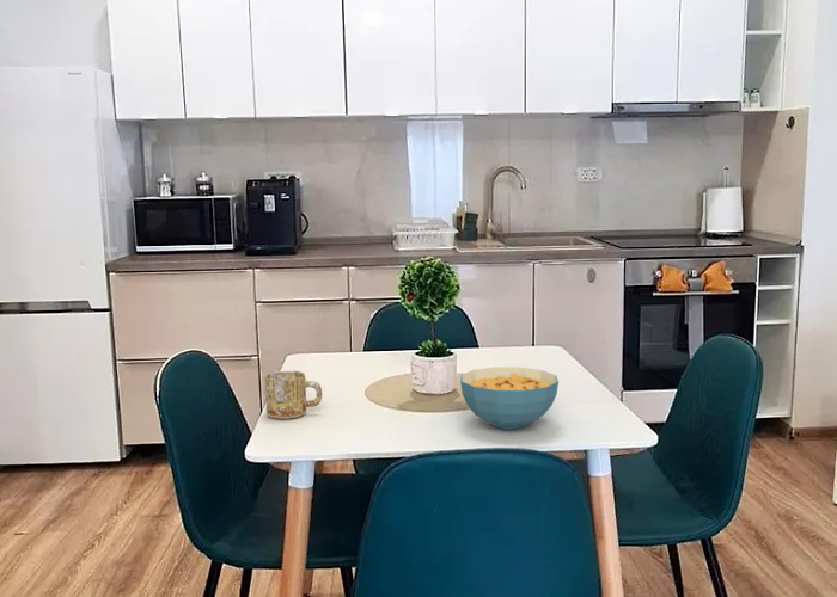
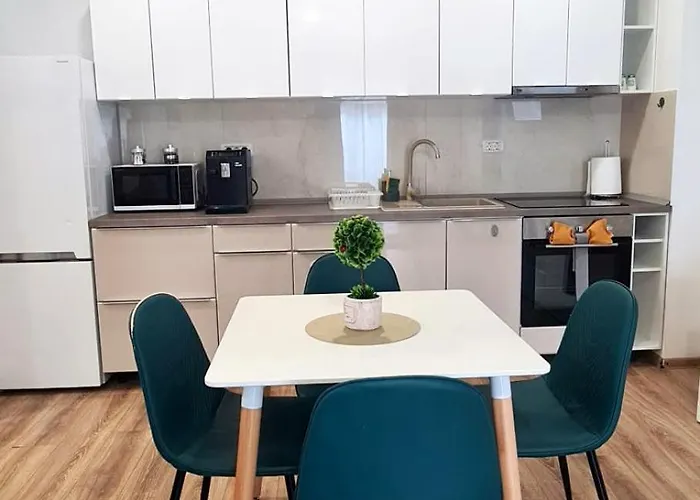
- cereal bowl (508, 401)
- mug (293, 394)
